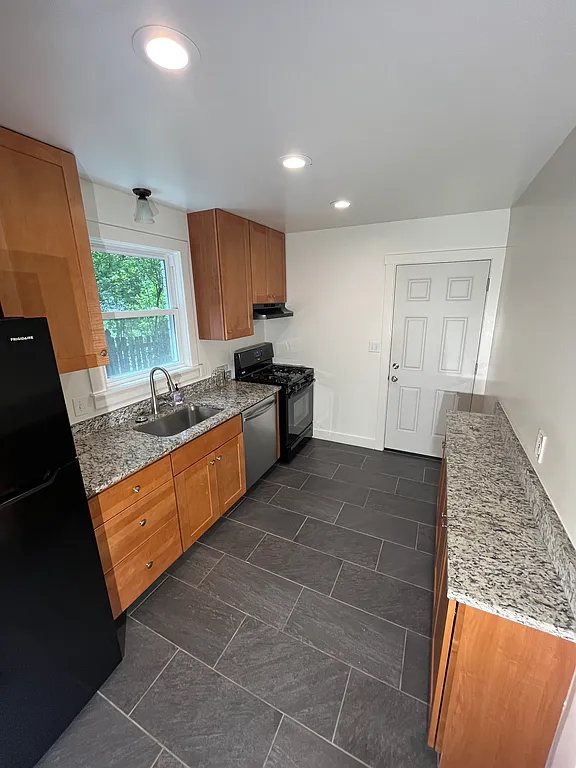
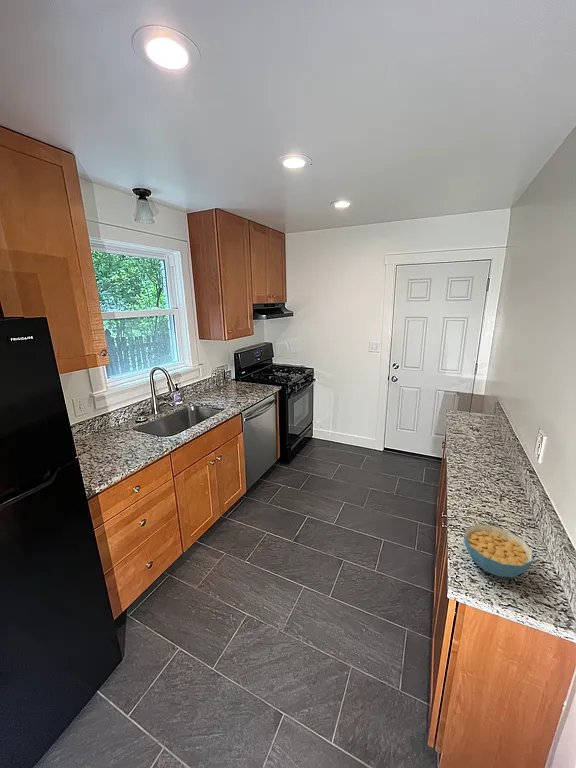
+ cereal bowl (495, 555)
